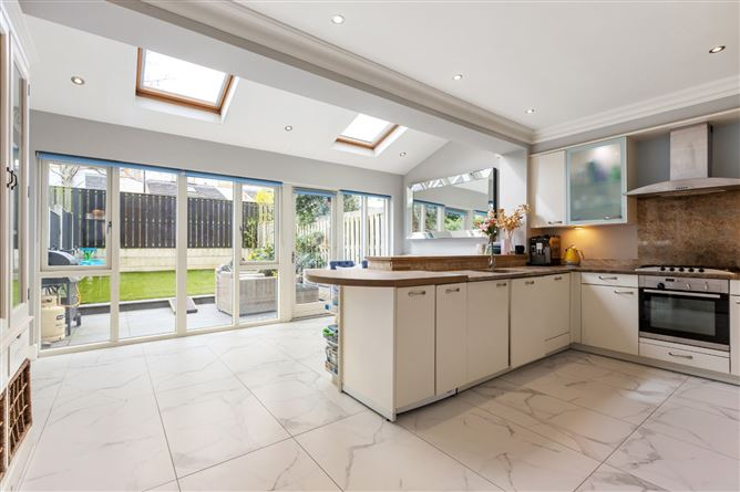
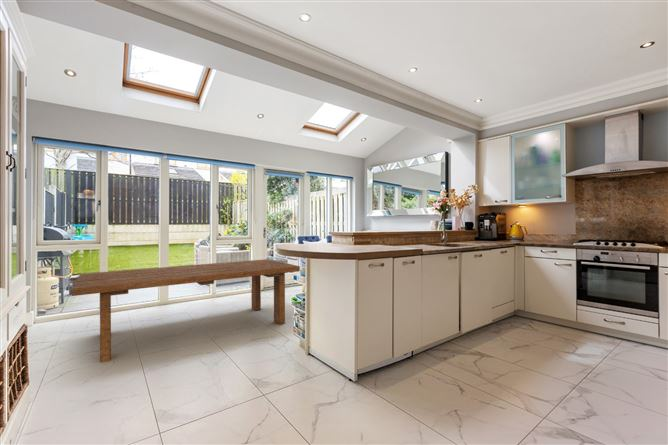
+ dining table (200, 284)
